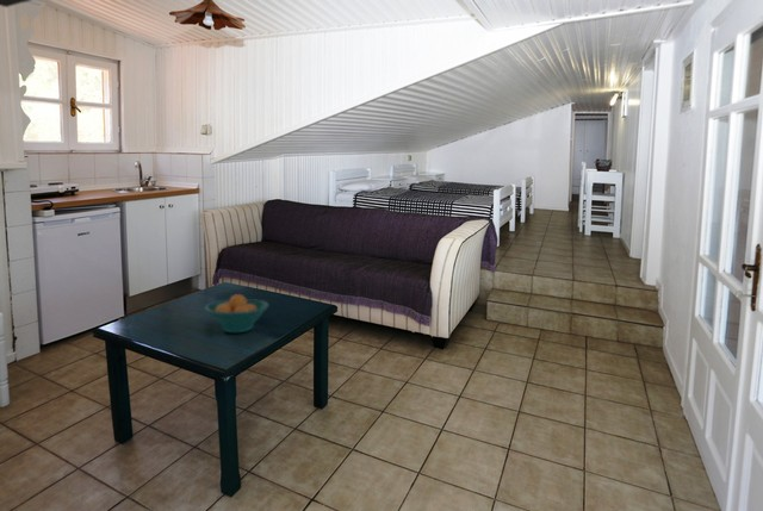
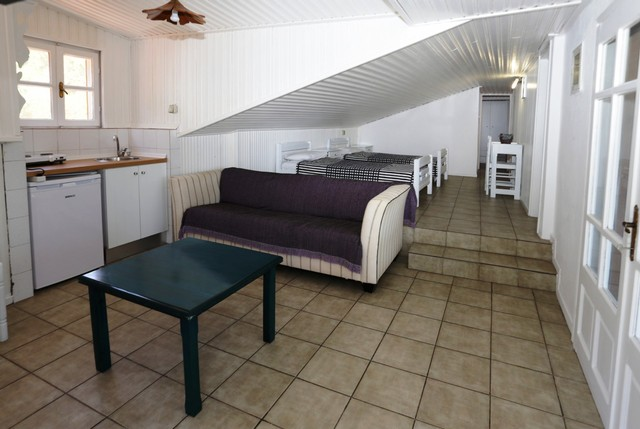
- fruit bowl (237, 312)
